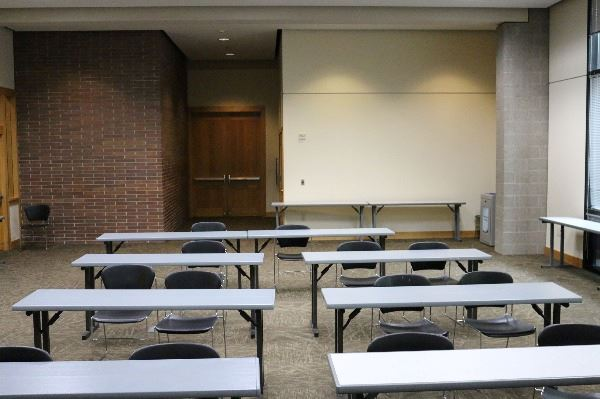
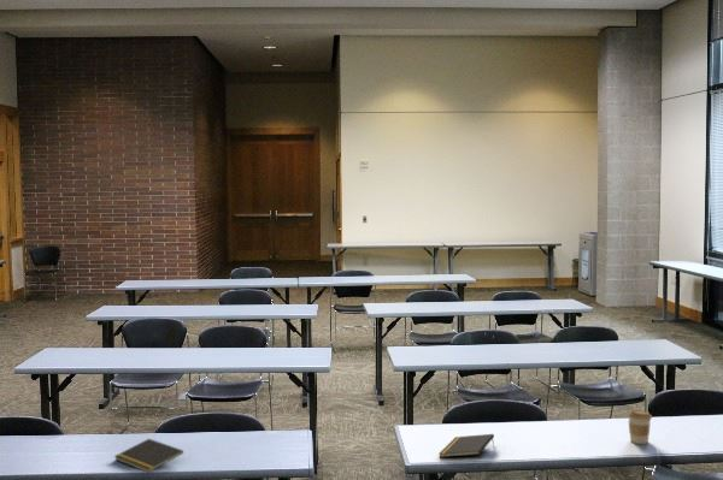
+ notepad (466, 445)
+ coffee cup (639, 426)
+ notepad (148, 455)
